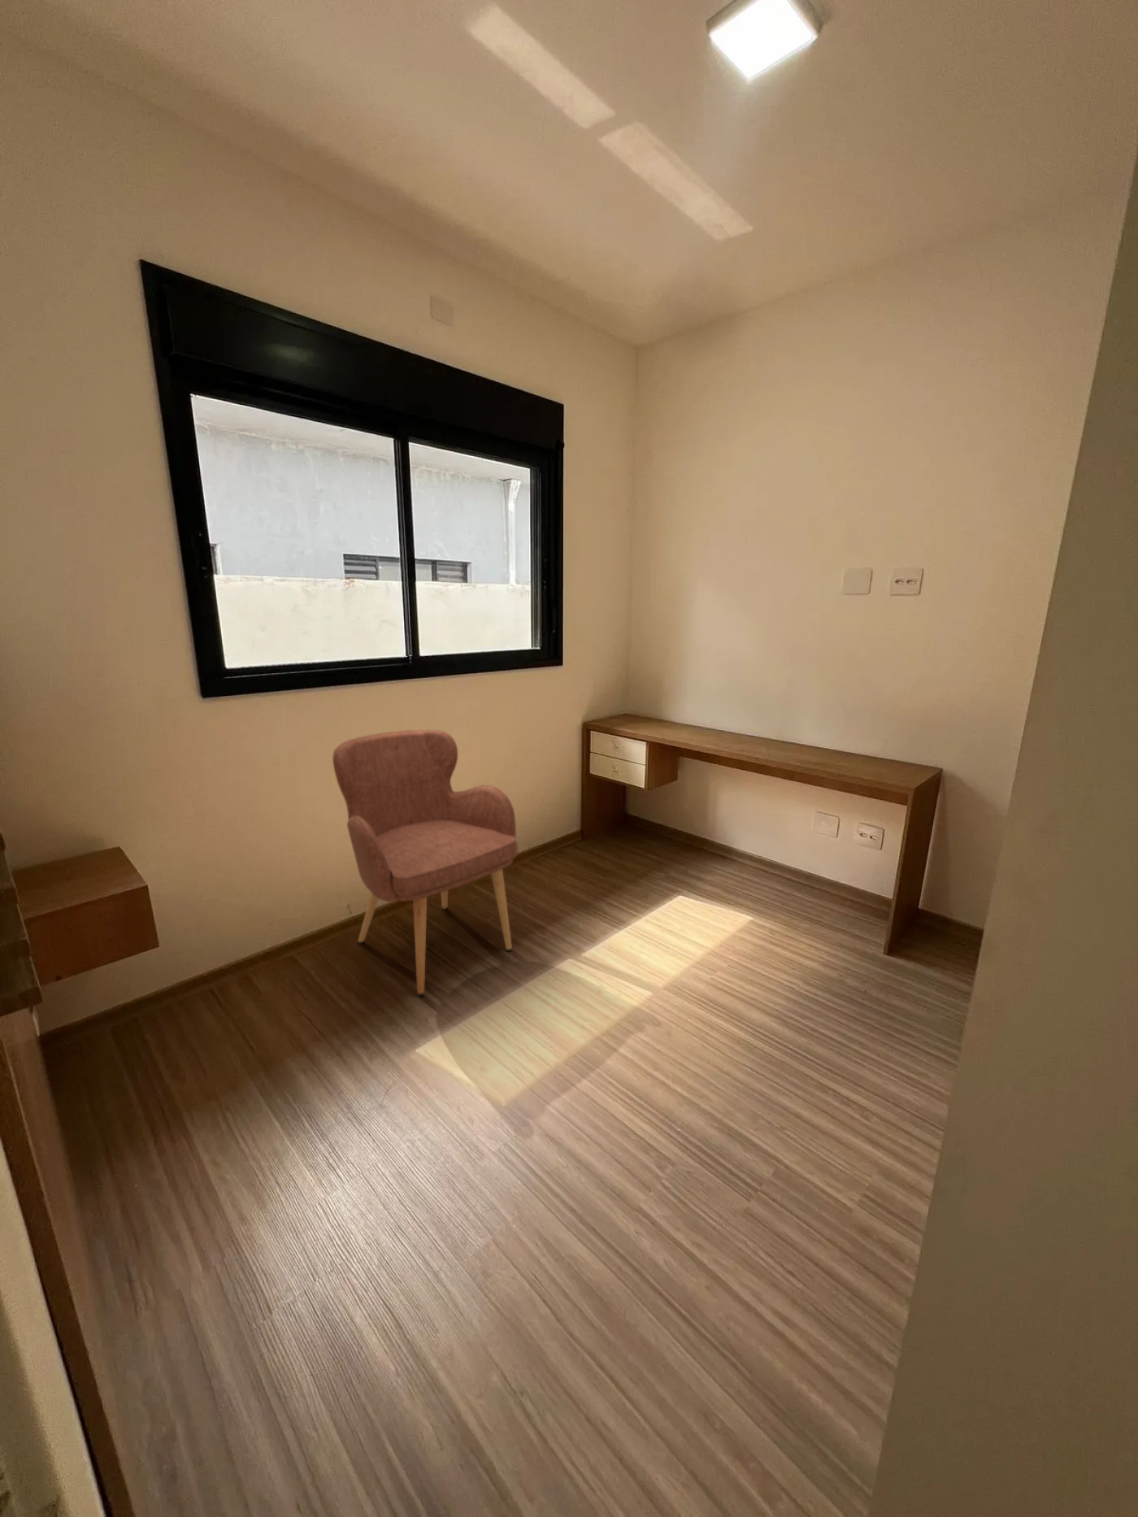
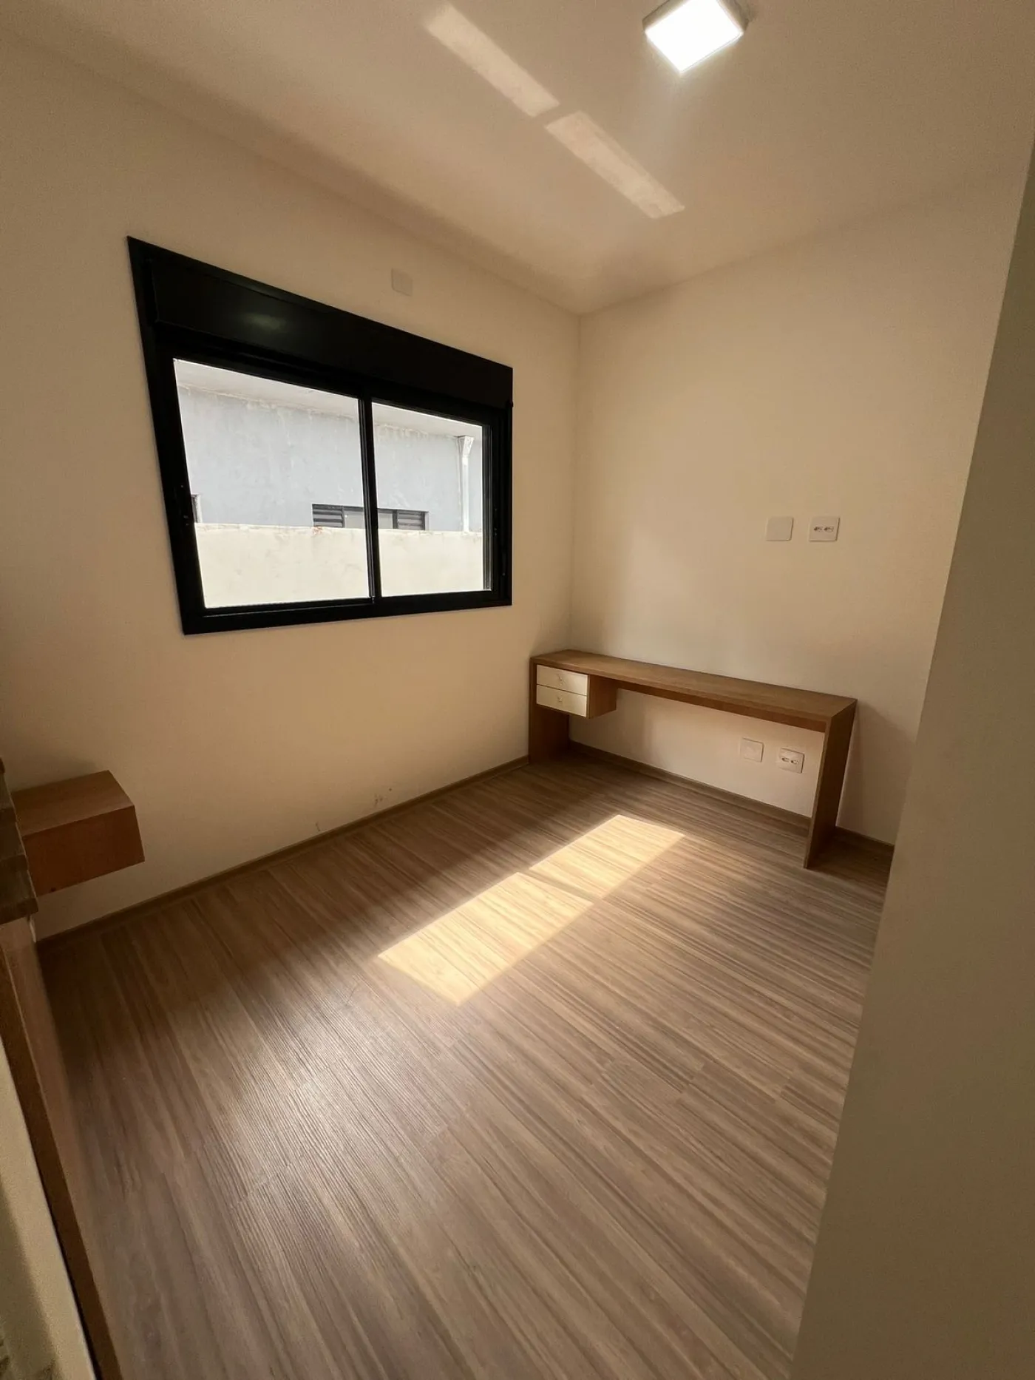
- armchair (423, 848)
